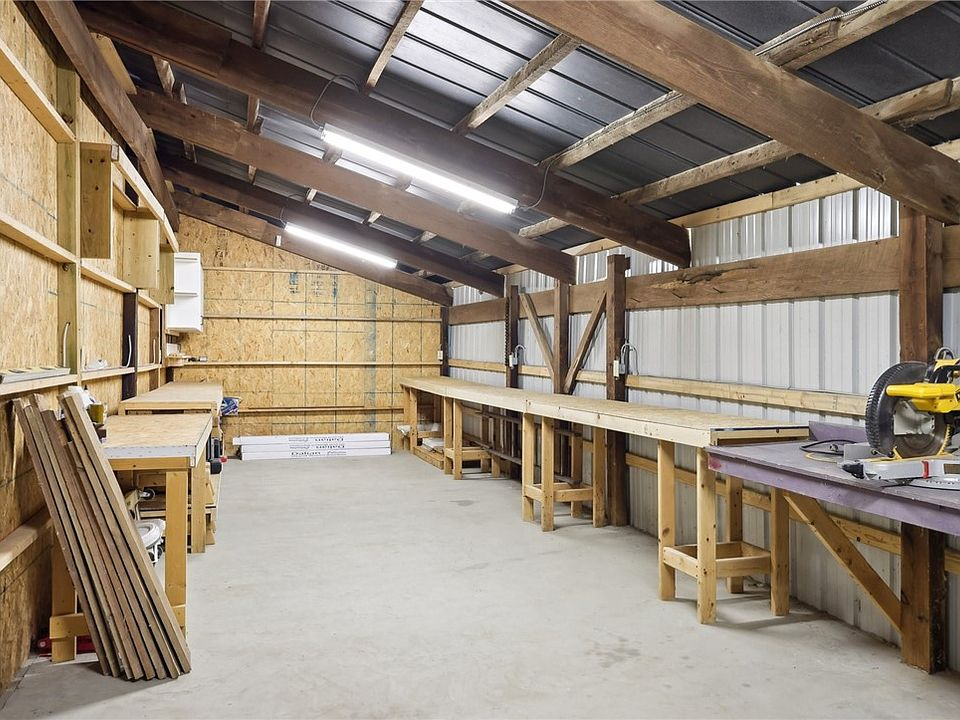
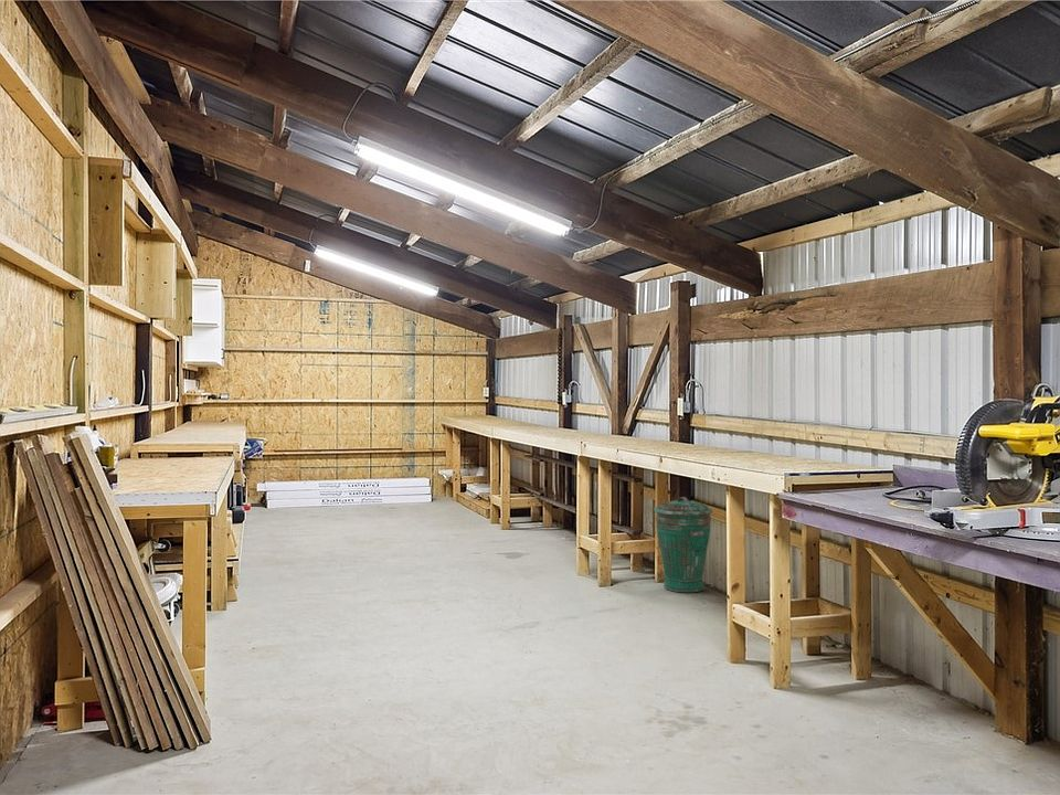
+ trash can (682, 542)
